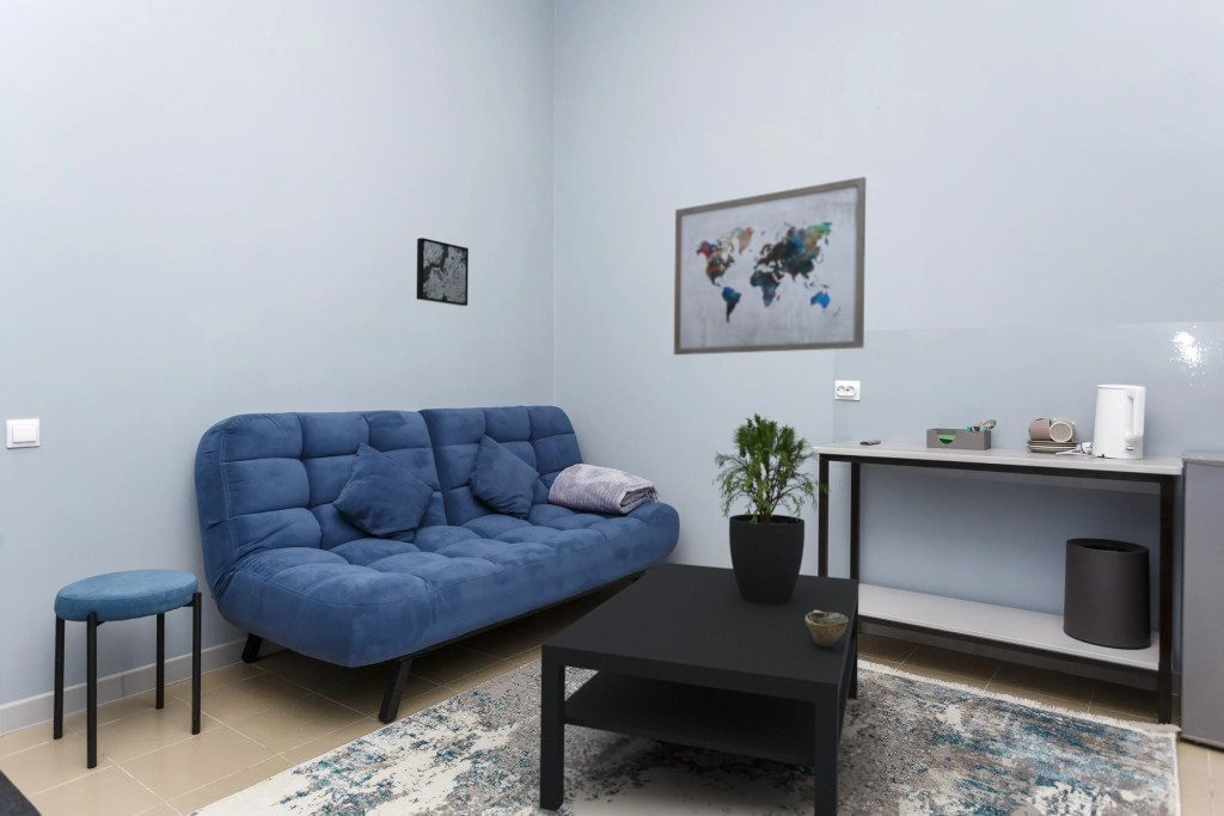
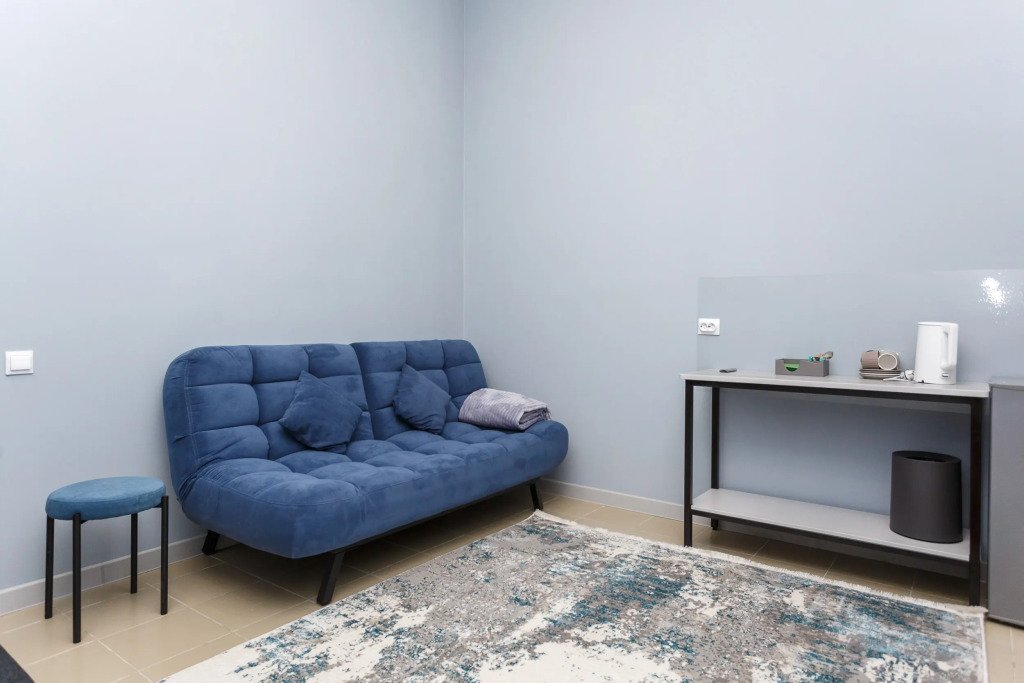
- wall art (442, 272)
- potted plant (765, 502)
- wall art (761, 272)
- coffee table (726, 674)
- ceramic bowl (825, 630)
